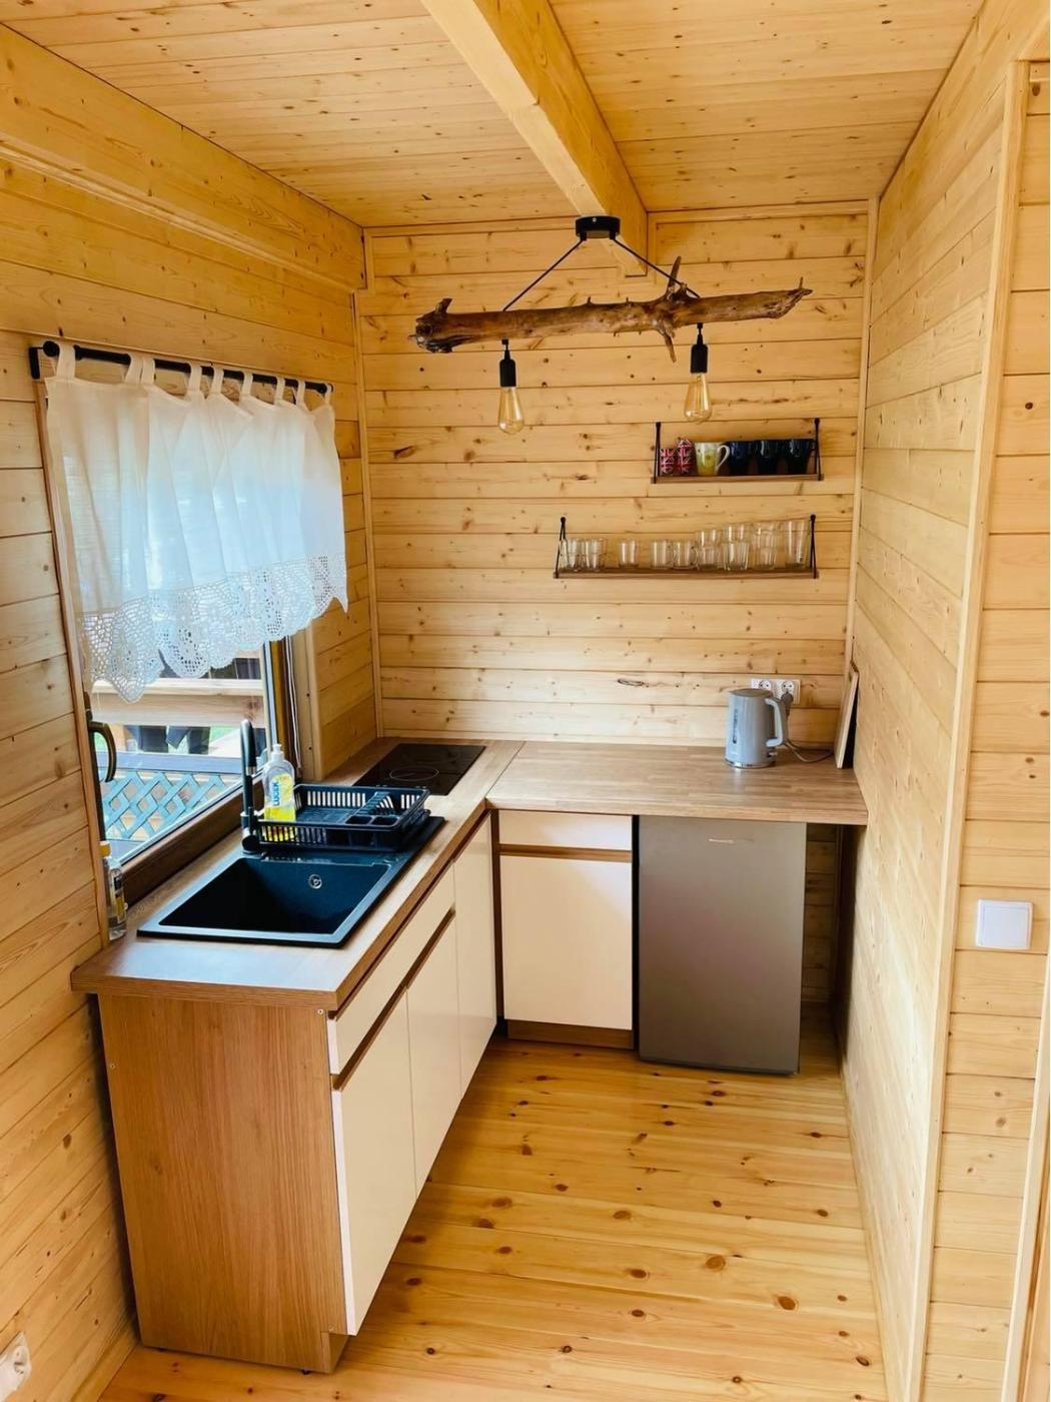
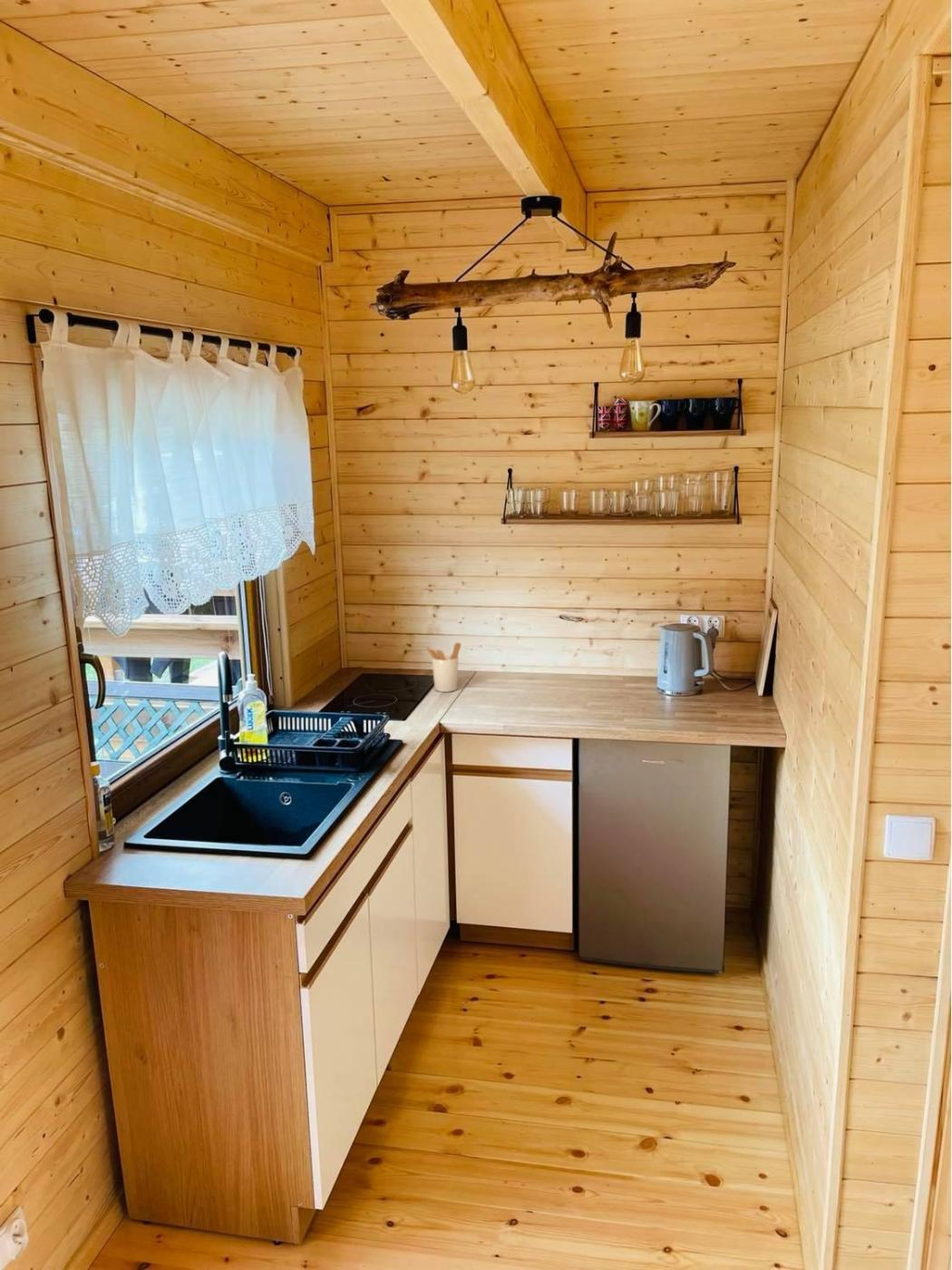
+ utensil holder (442, 667)
